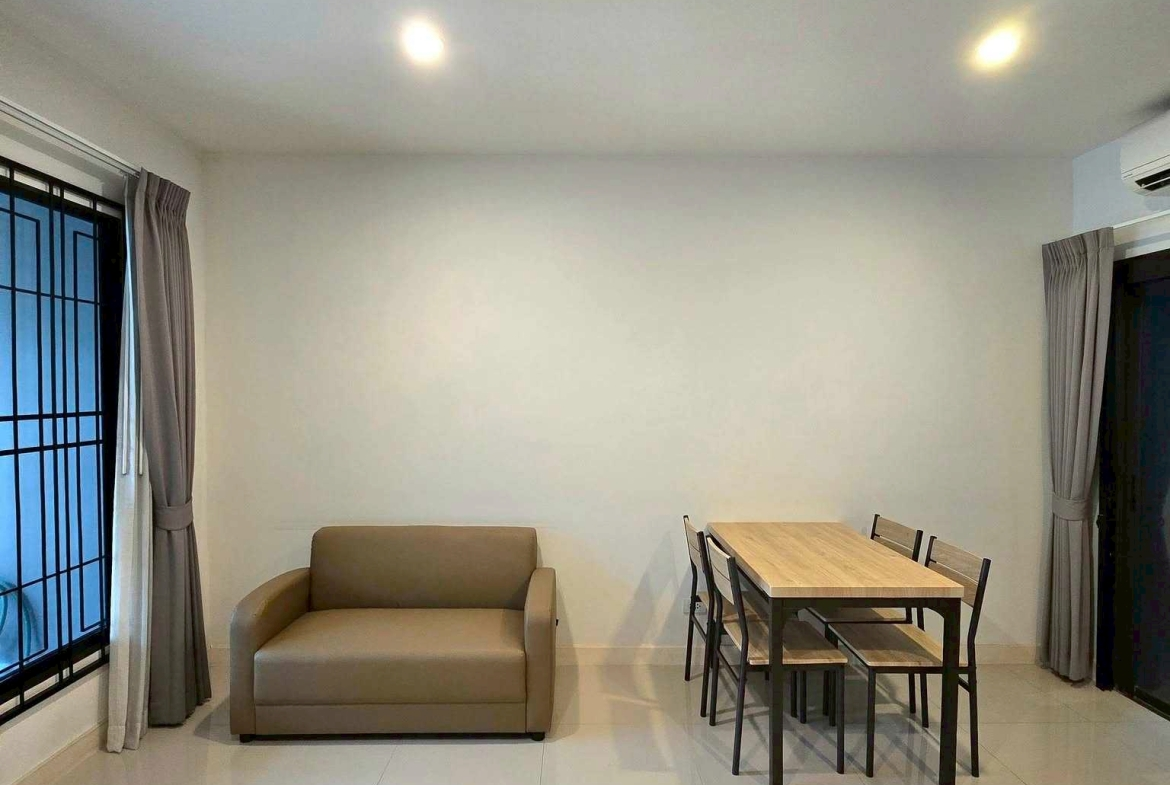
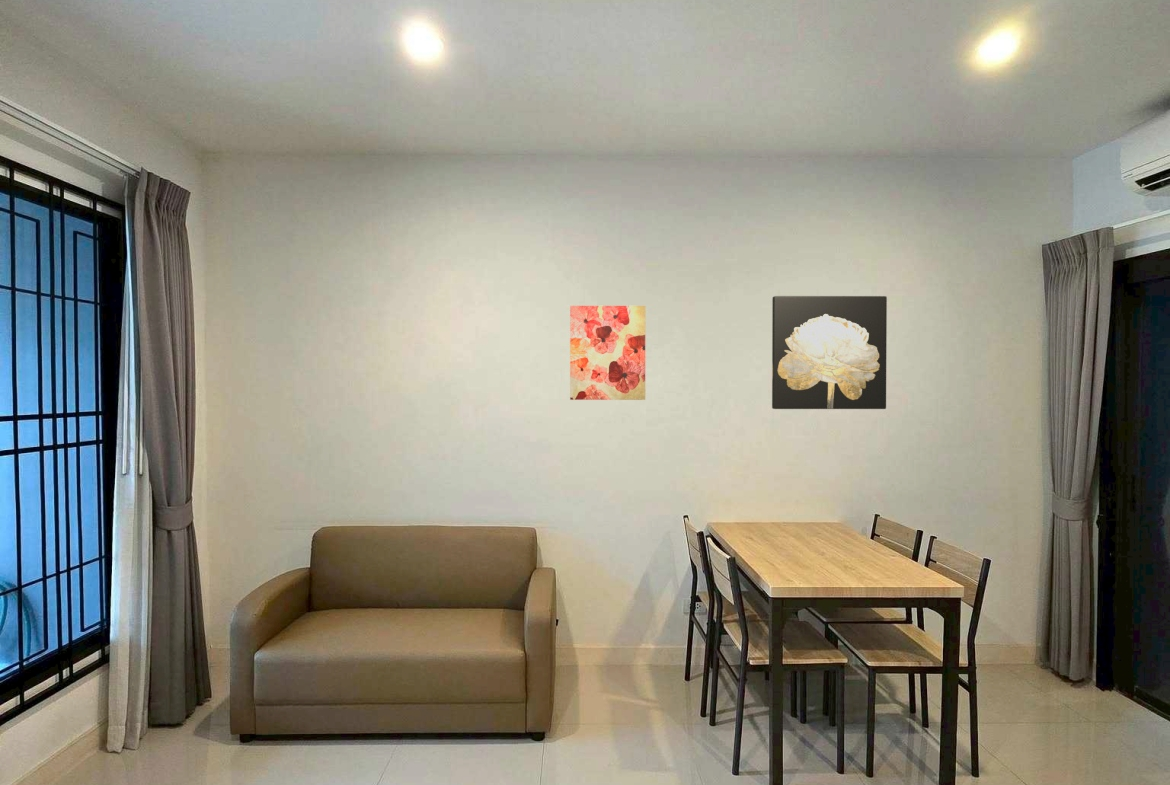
+ wall art (607, 352)
+ wall art (828, 352)
